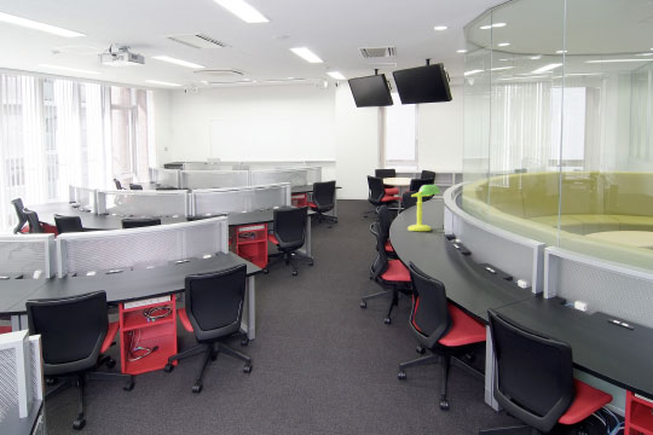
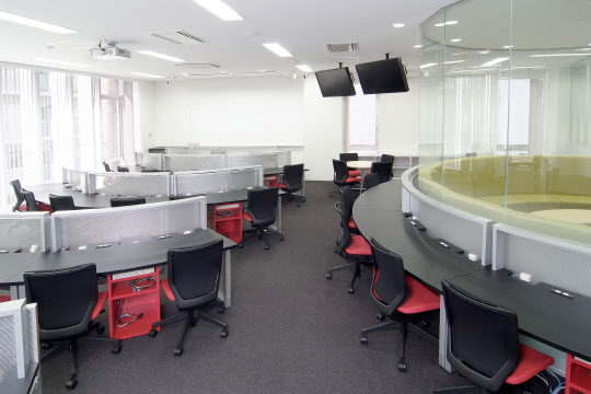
- desk lamp (421, 207)
